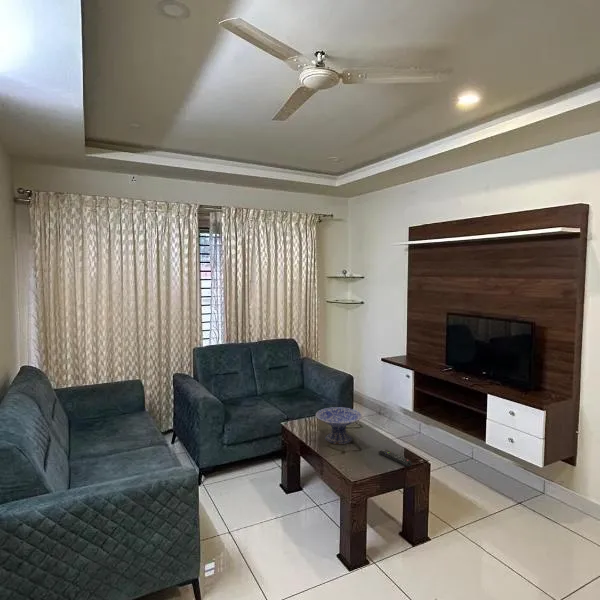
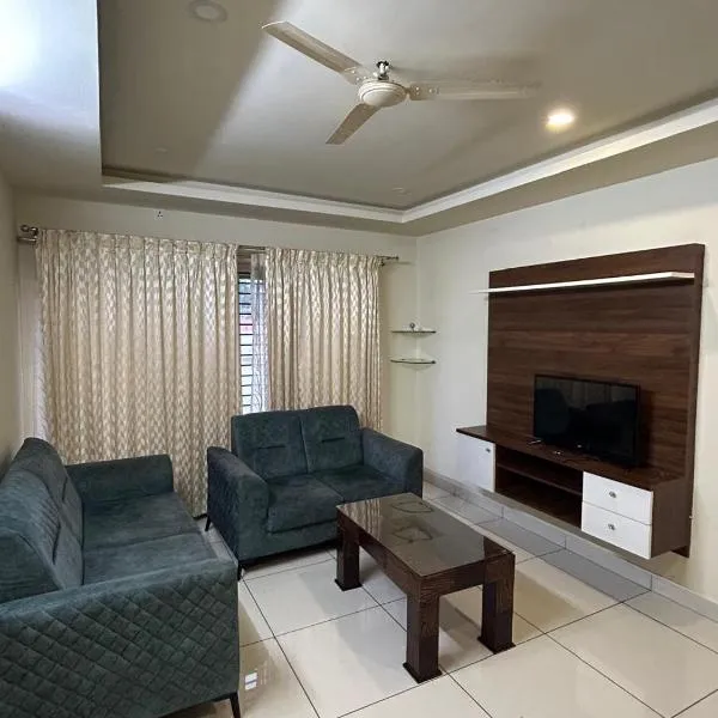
- decorative bowl (338, 426)
- remote control (394, 457)
